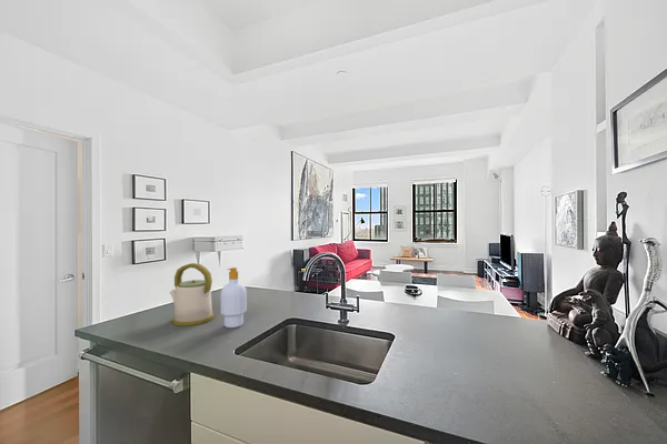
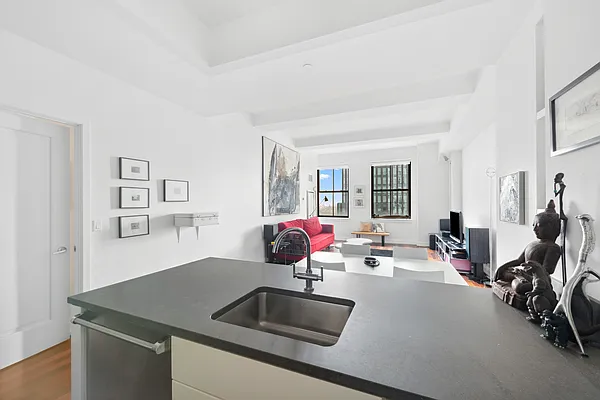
- kettle (190, 291)
- soap bottle (233, 296)
